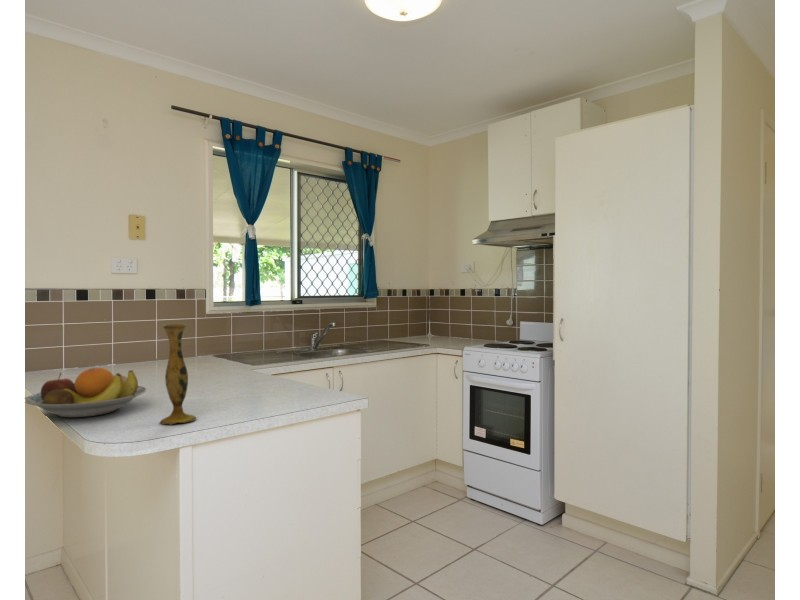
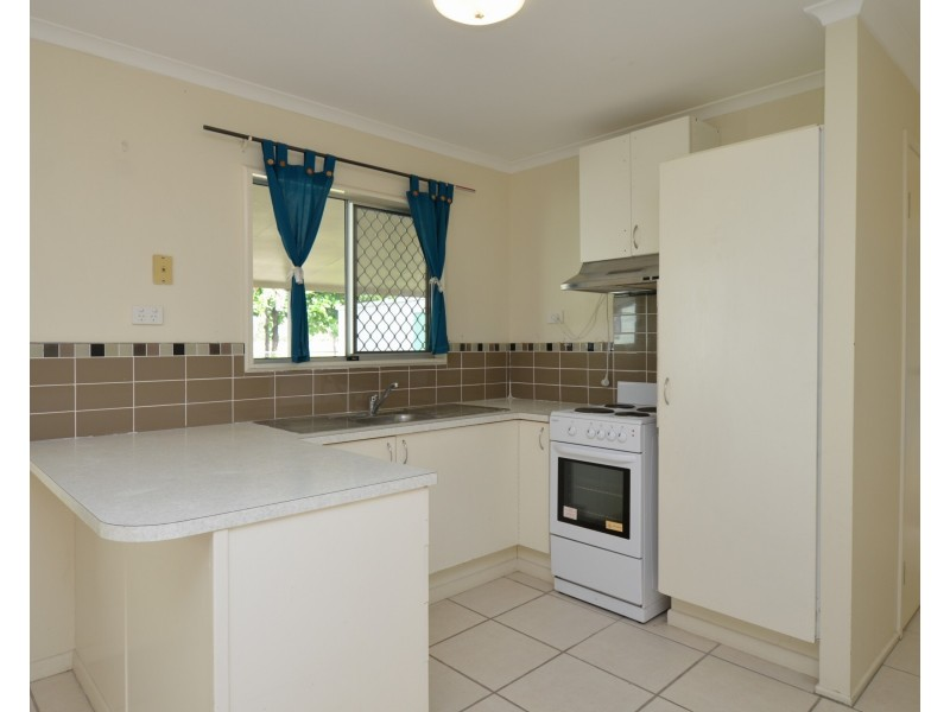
- vase (178, 372)
- fruit bowl (88, 389)
